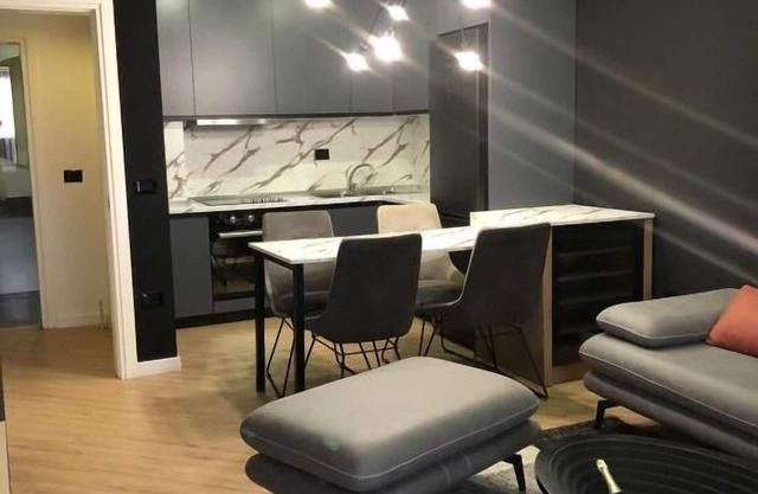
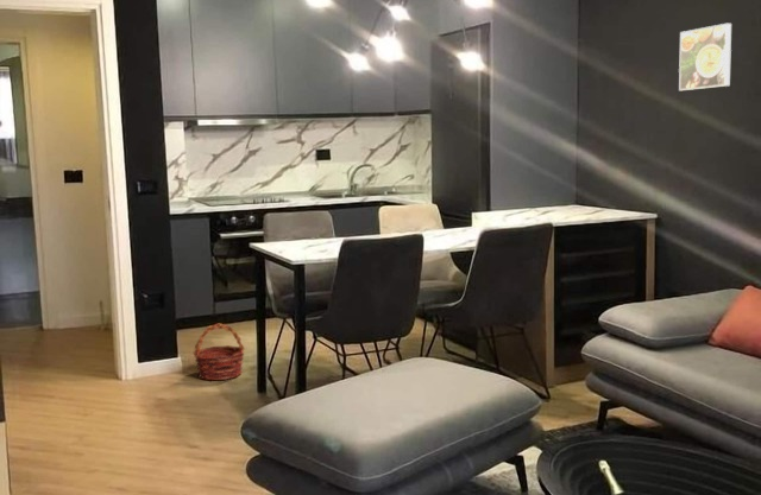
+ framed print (704, 58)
+ basket (219, 349)
